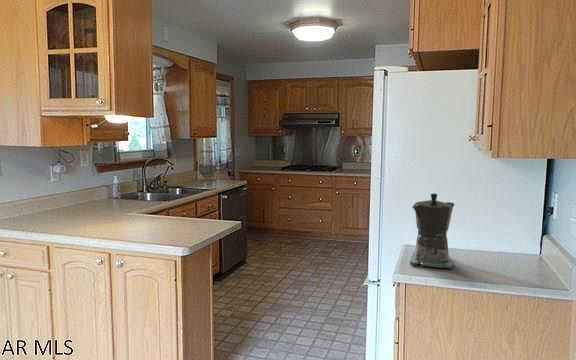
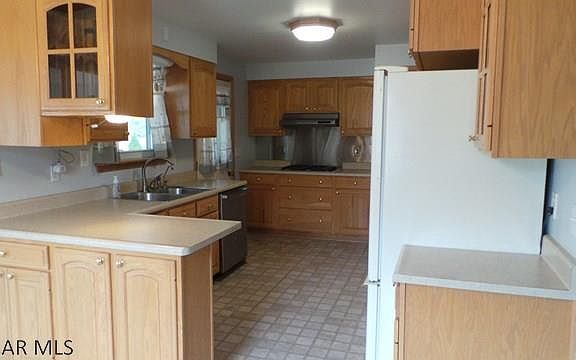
- coffee maker (432, 227)
